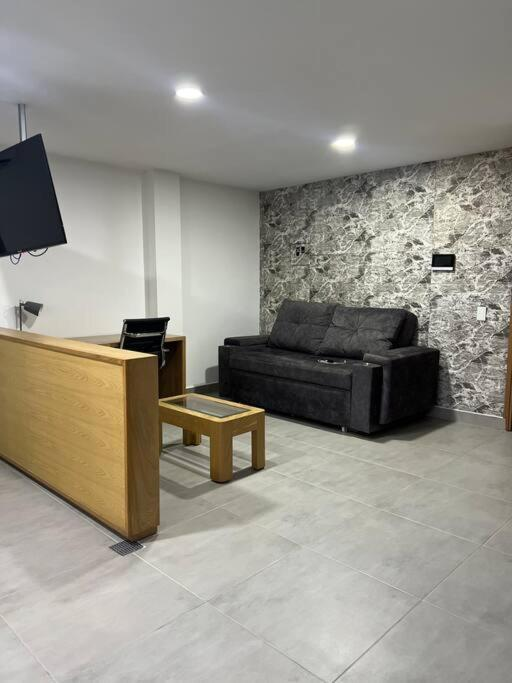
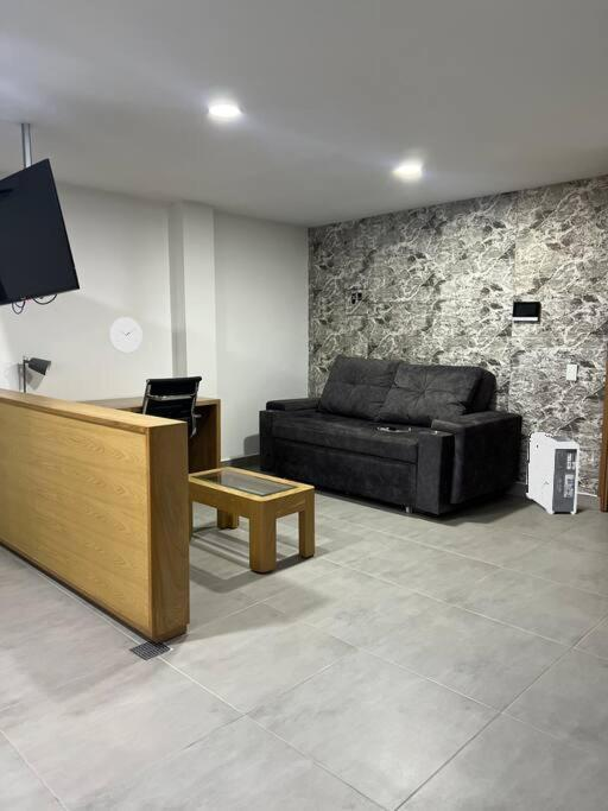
+ air purifier (551, 469)
+ wall clock (126, 335)
